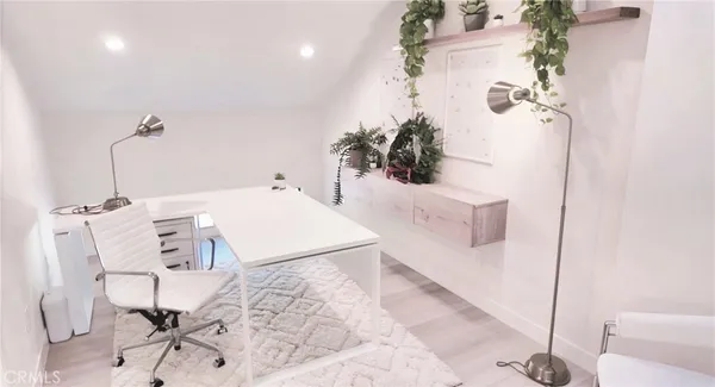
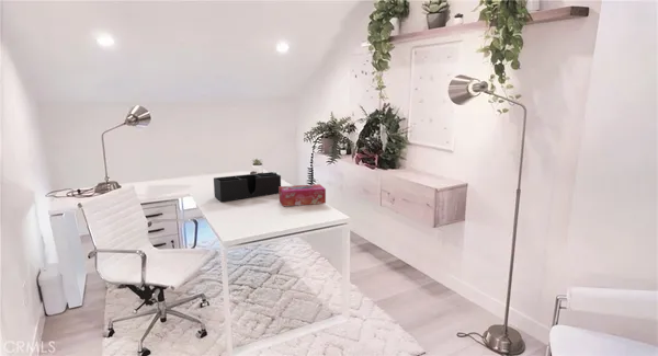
+ desk organizer (248, 185)
+ tissue box (302, 194)
